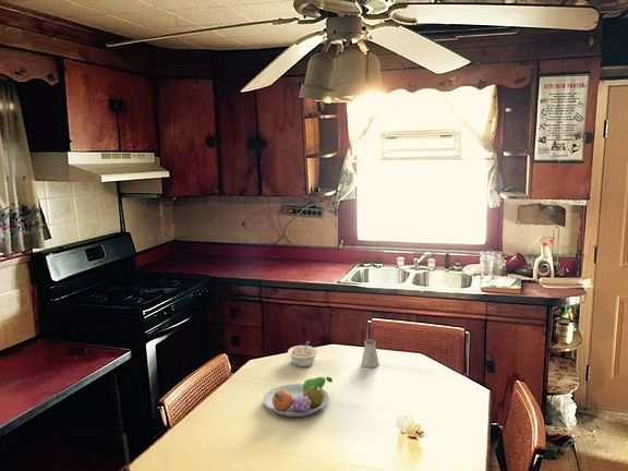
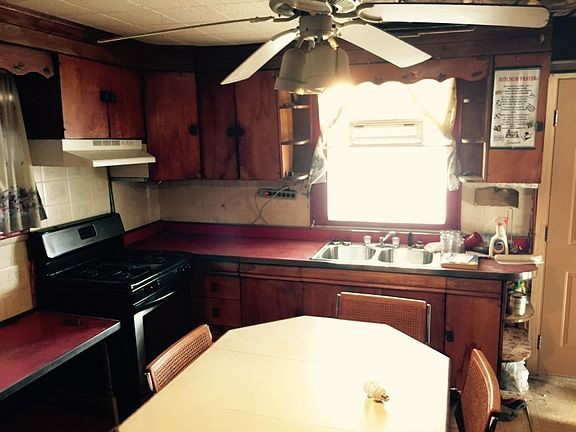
- saltshaker (370, 352)
- legume (302, 354)
- fruit bowl (299, 391)
